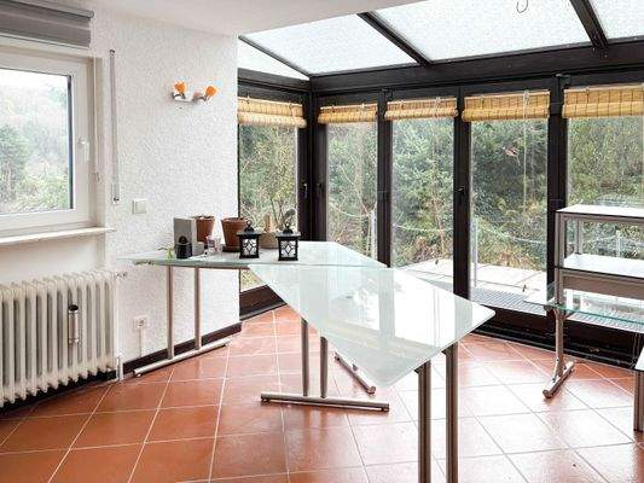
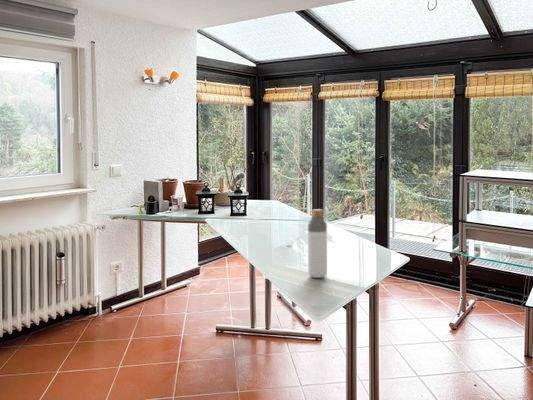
+ bottle (317, 243)
